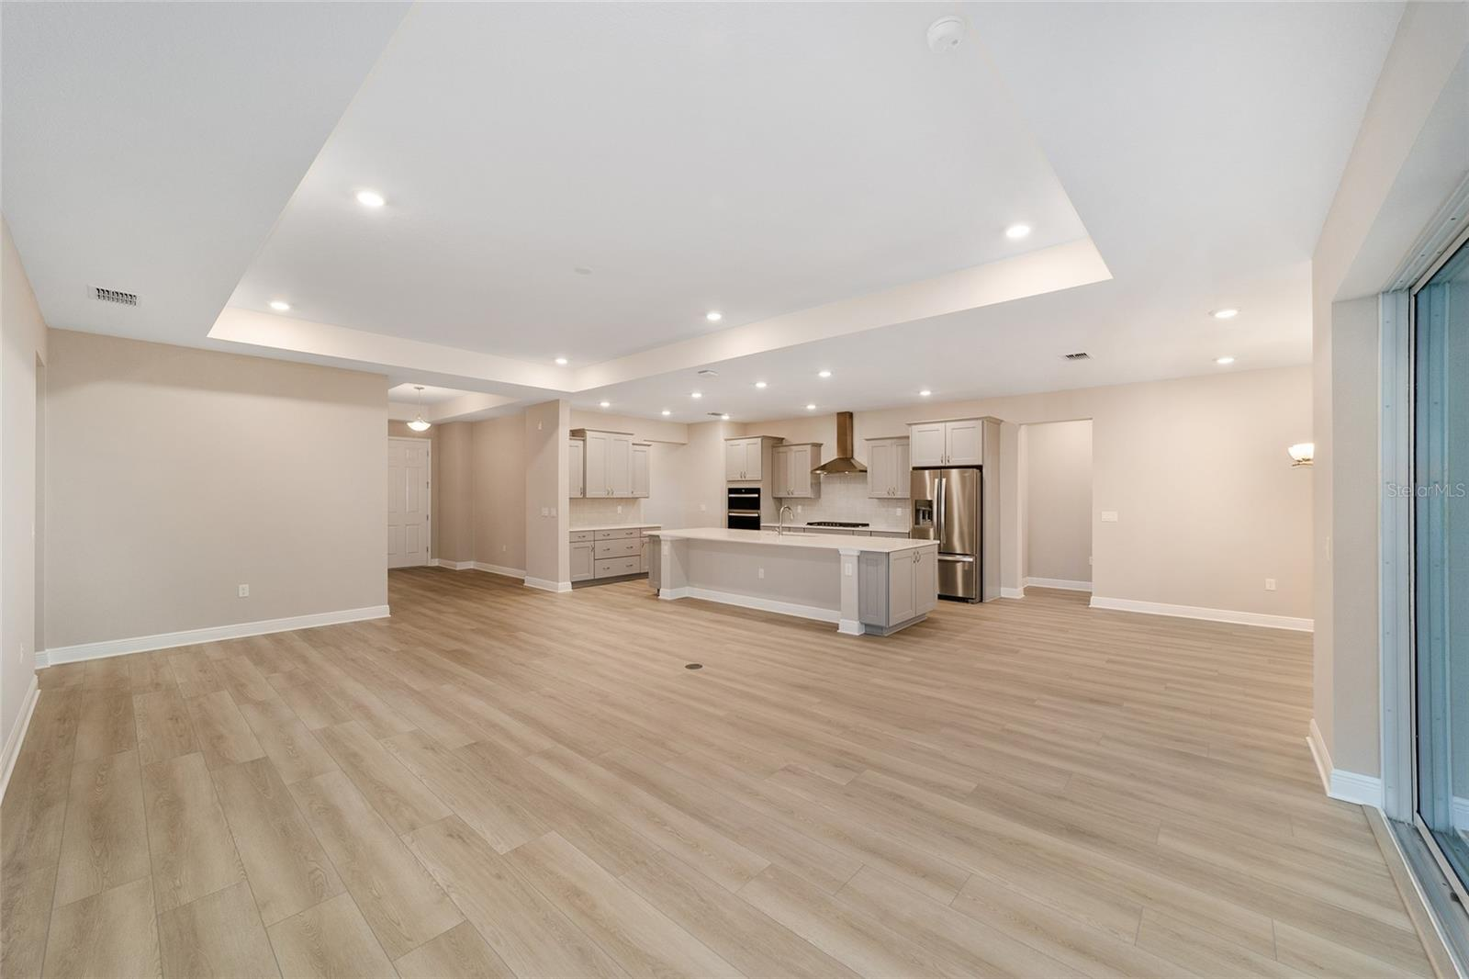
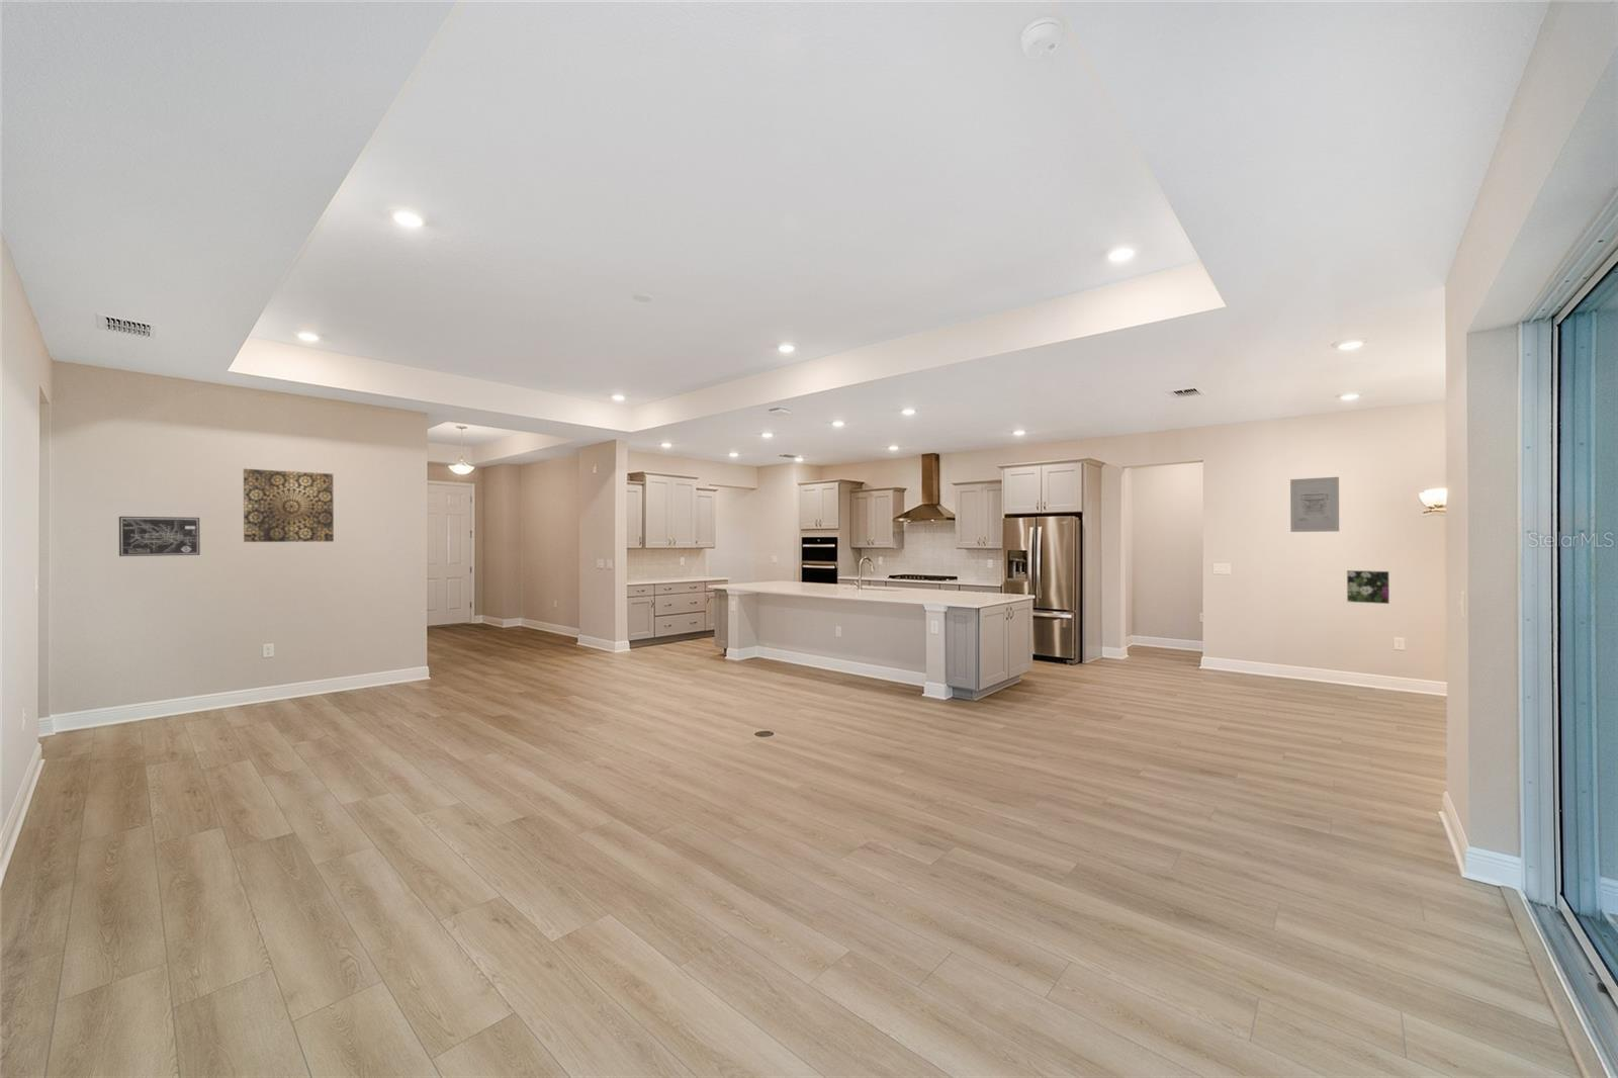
+ wall art (160, 535)
+ wall art (289, 507)
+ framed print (1368, 587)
+ wall art (1314, 504)
